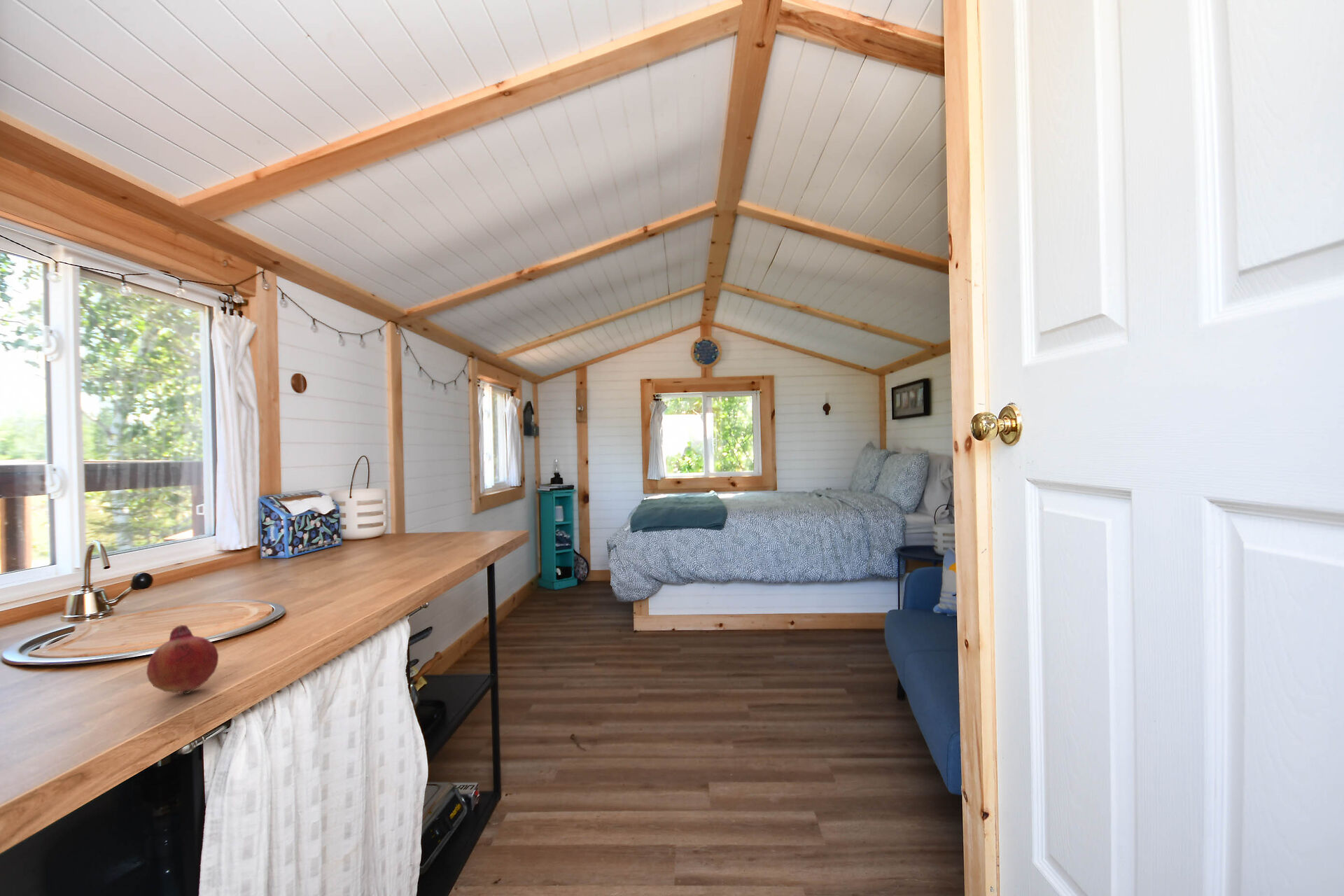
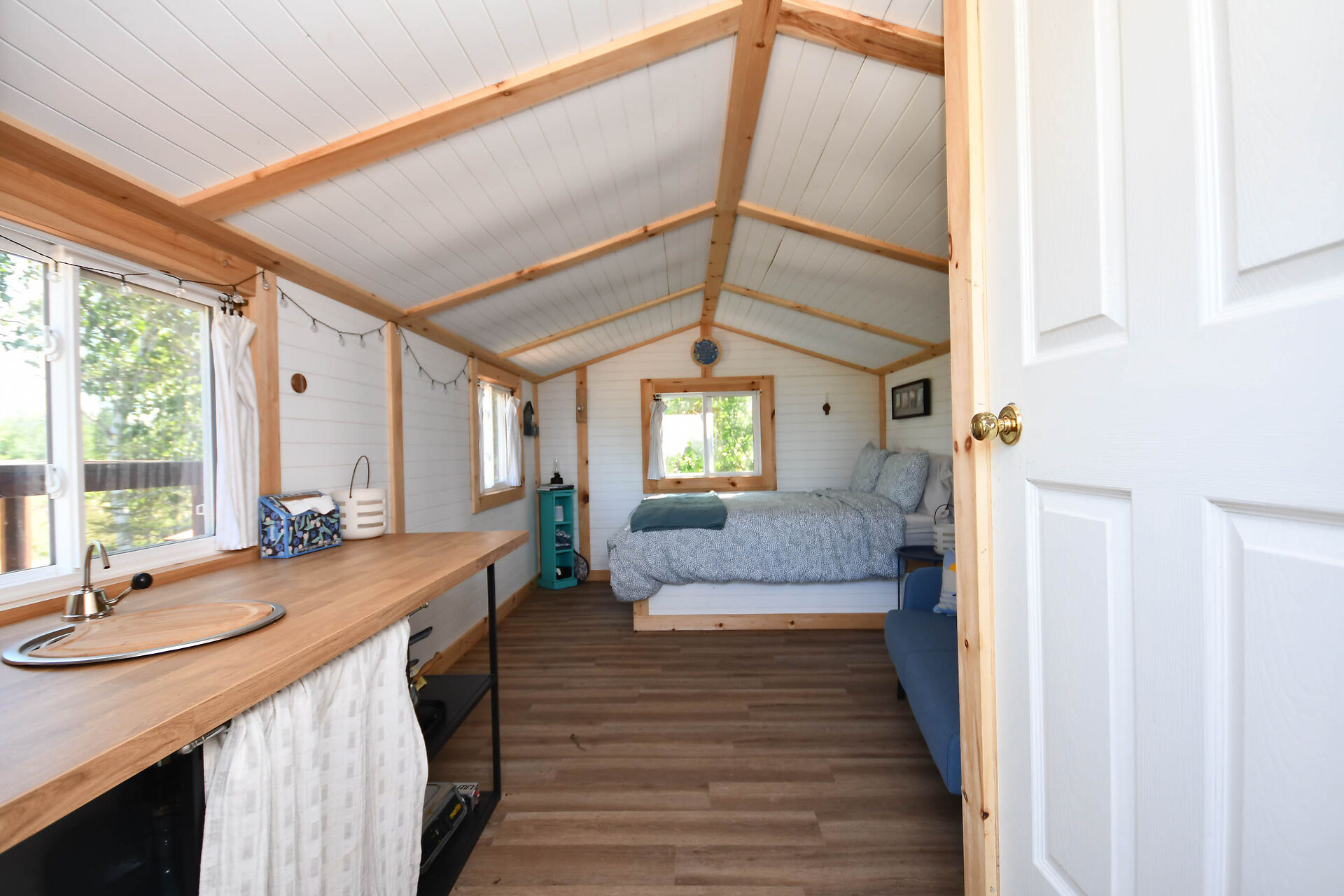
- fruit (183, 659)
